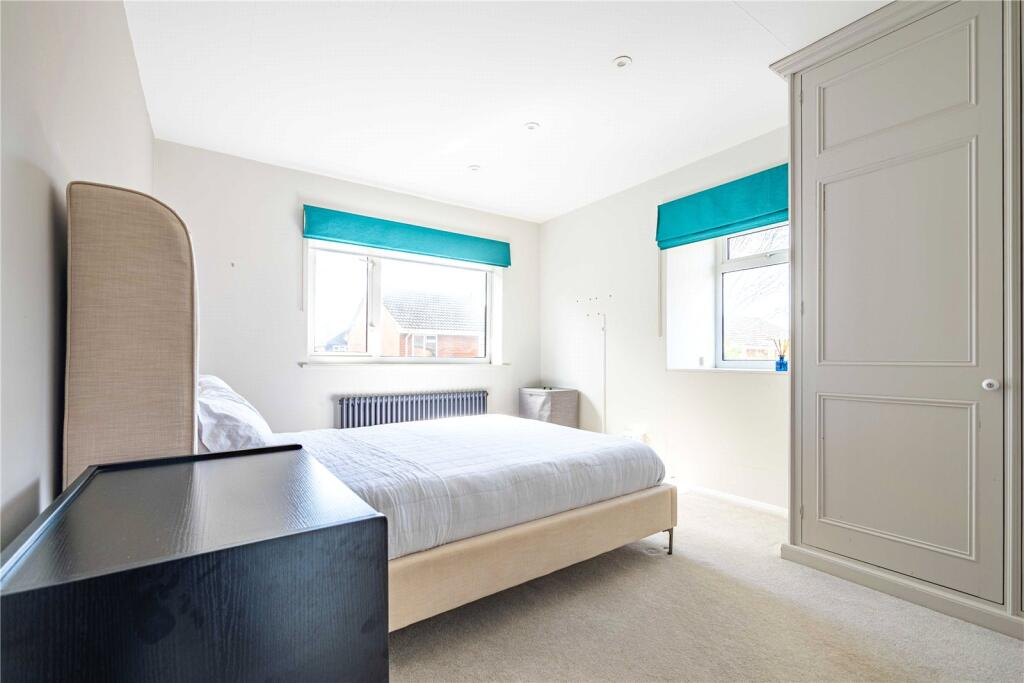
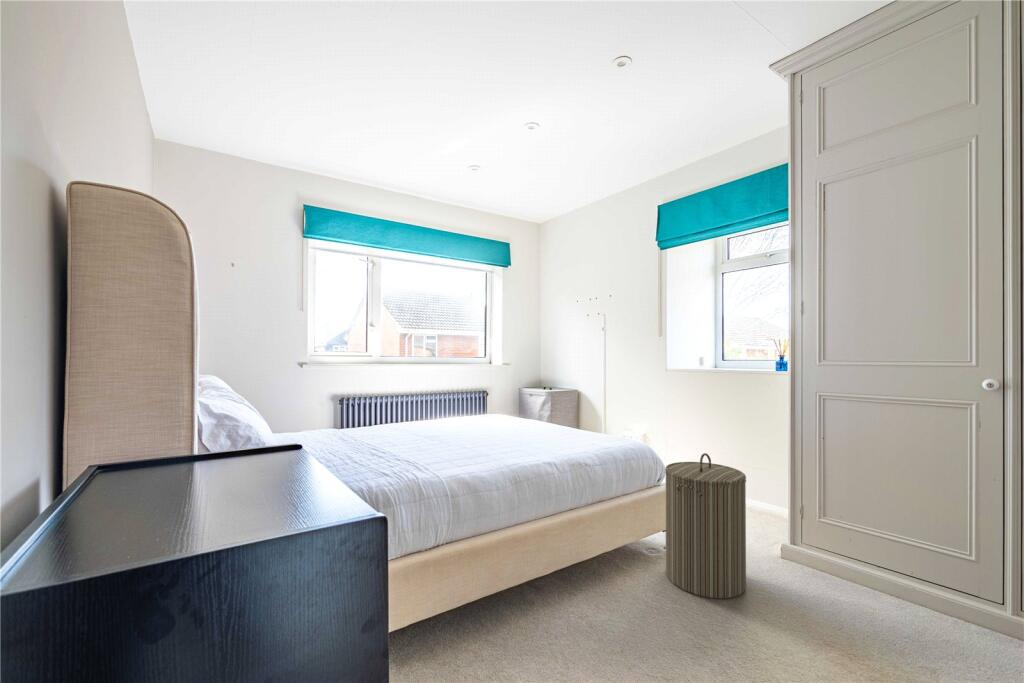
+ laundry hamper (704, 516)
